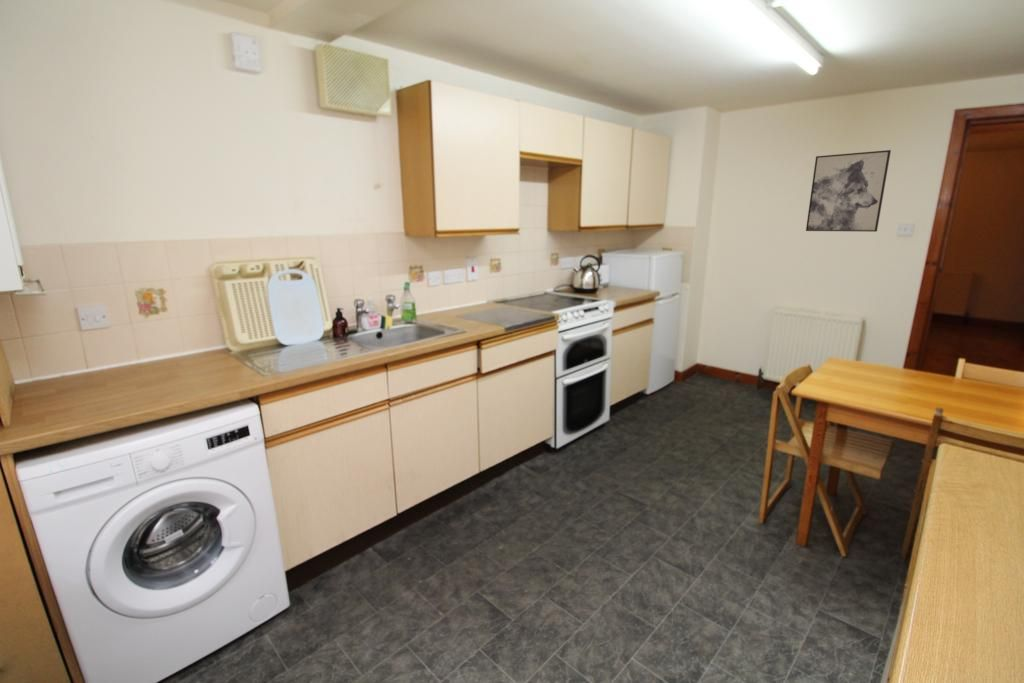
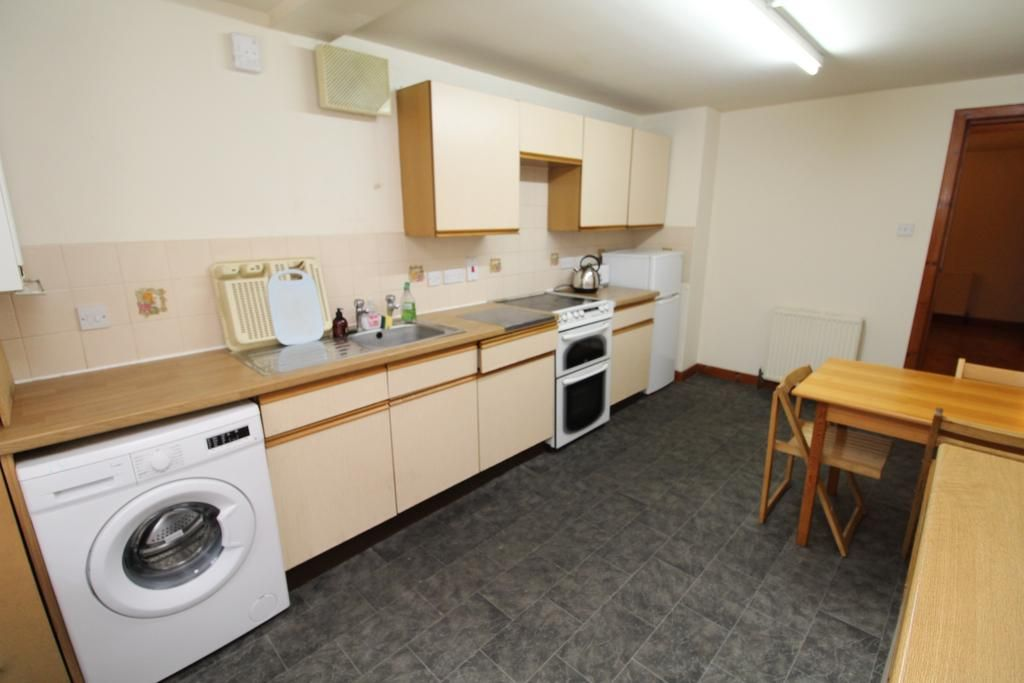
- wall art (845, 193)
